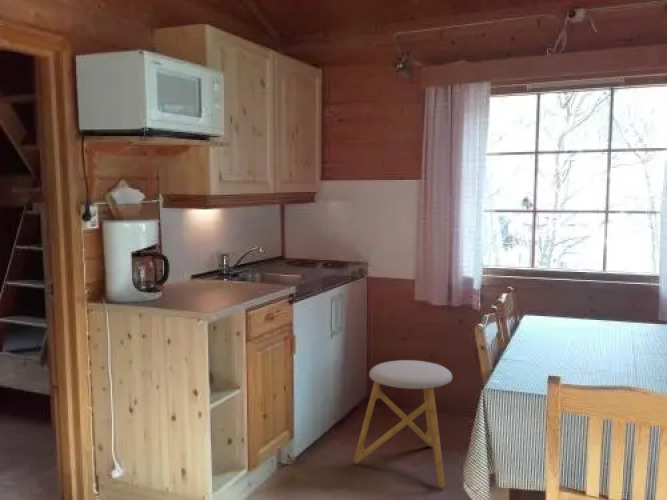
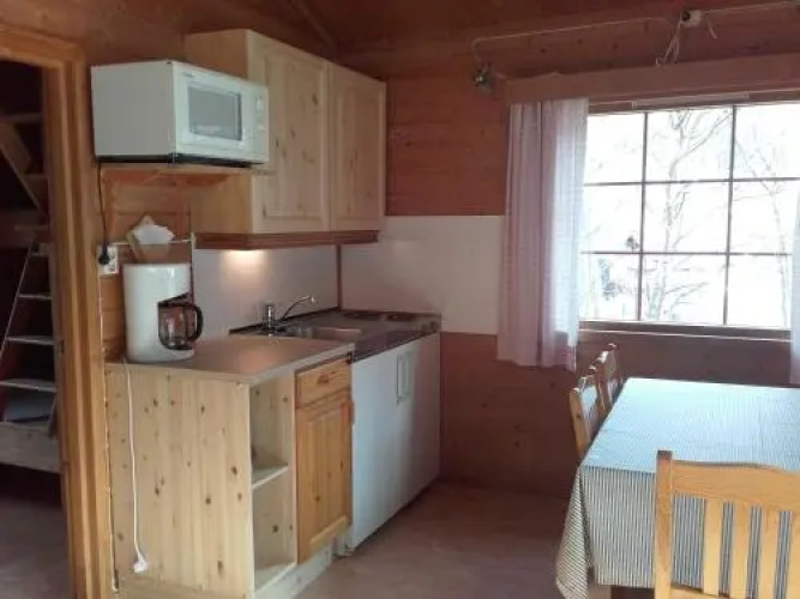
- stool (414, 418)
